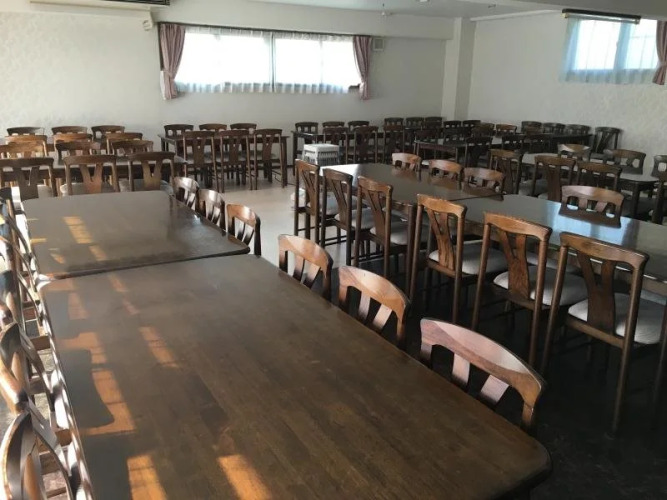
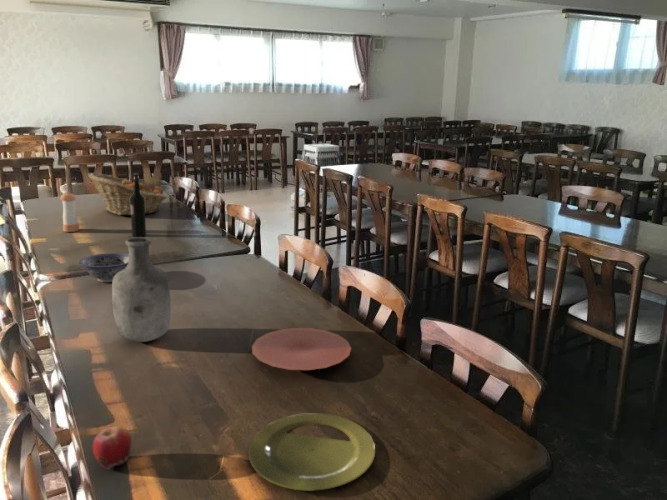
+ wine bottle (137, 205)
+ plate (301, 350)
+ bowl (108, 269)
+ fruit basket (128, 192)
+ apple (112, 446)
+ plate (312, 448)
+ vase (141, 290)
+ pepper shaker (69, 211)
